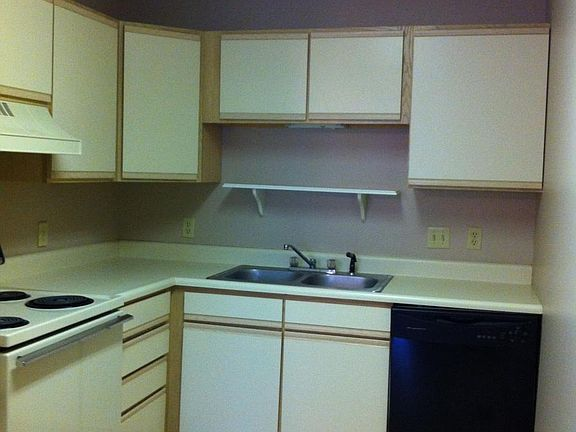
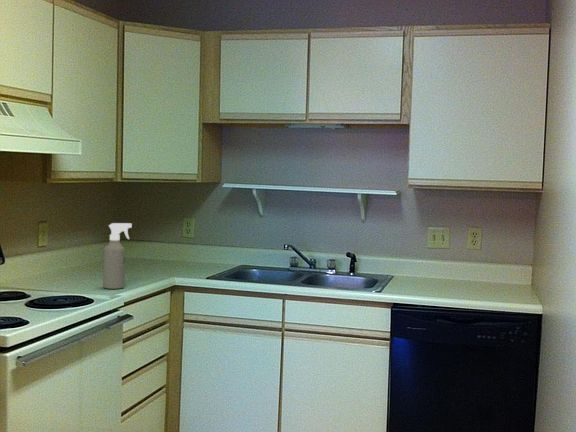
+ spray bottle (117, 255)
